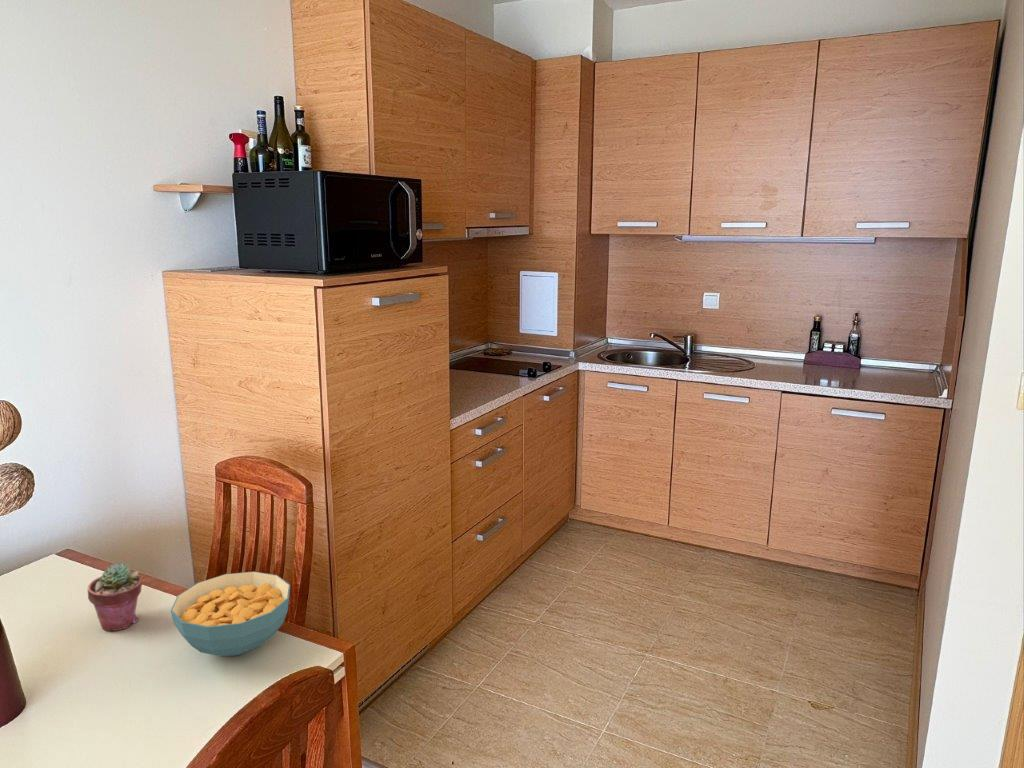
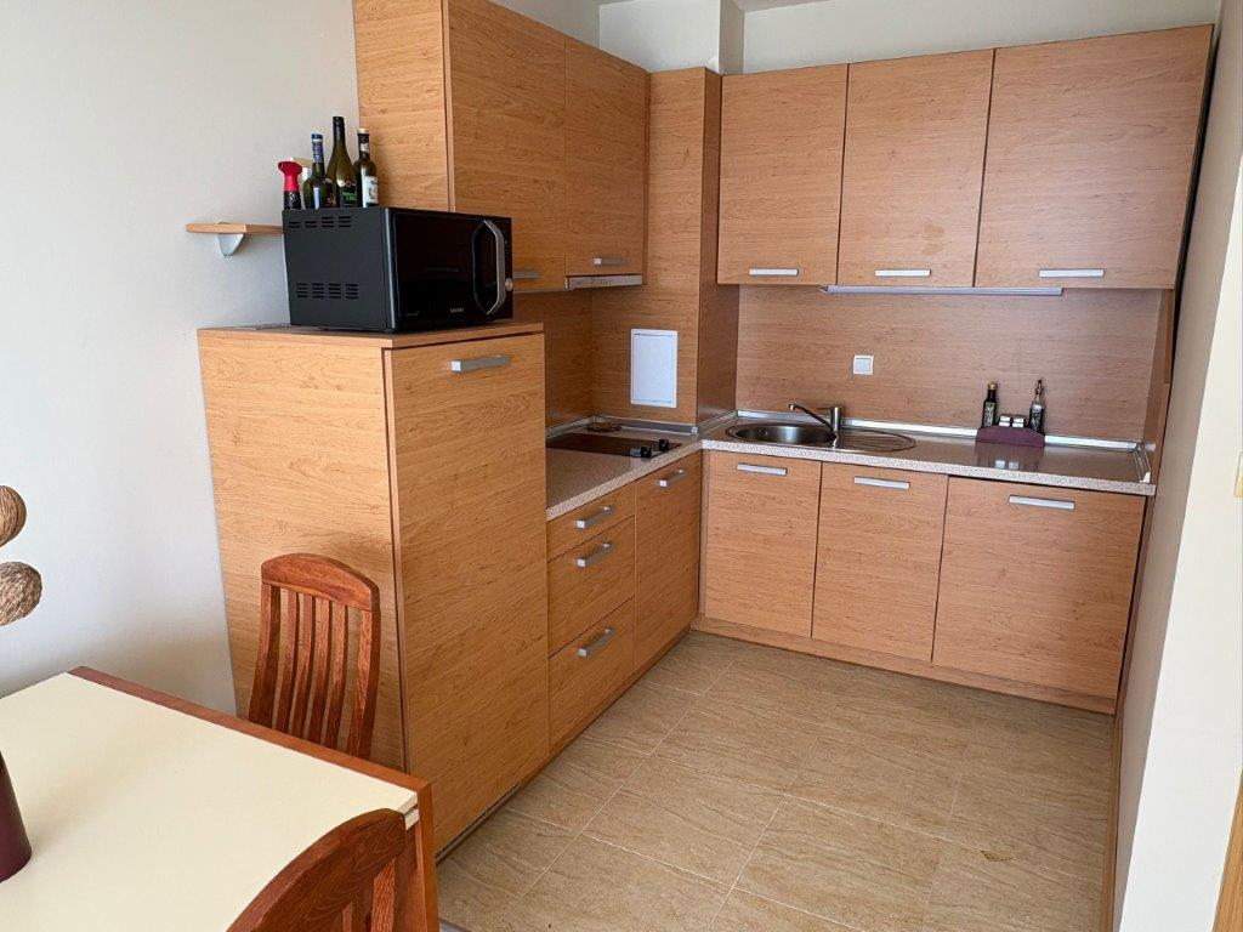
- cereal bowl (234, 622)
- potted succulent (116, 594)
